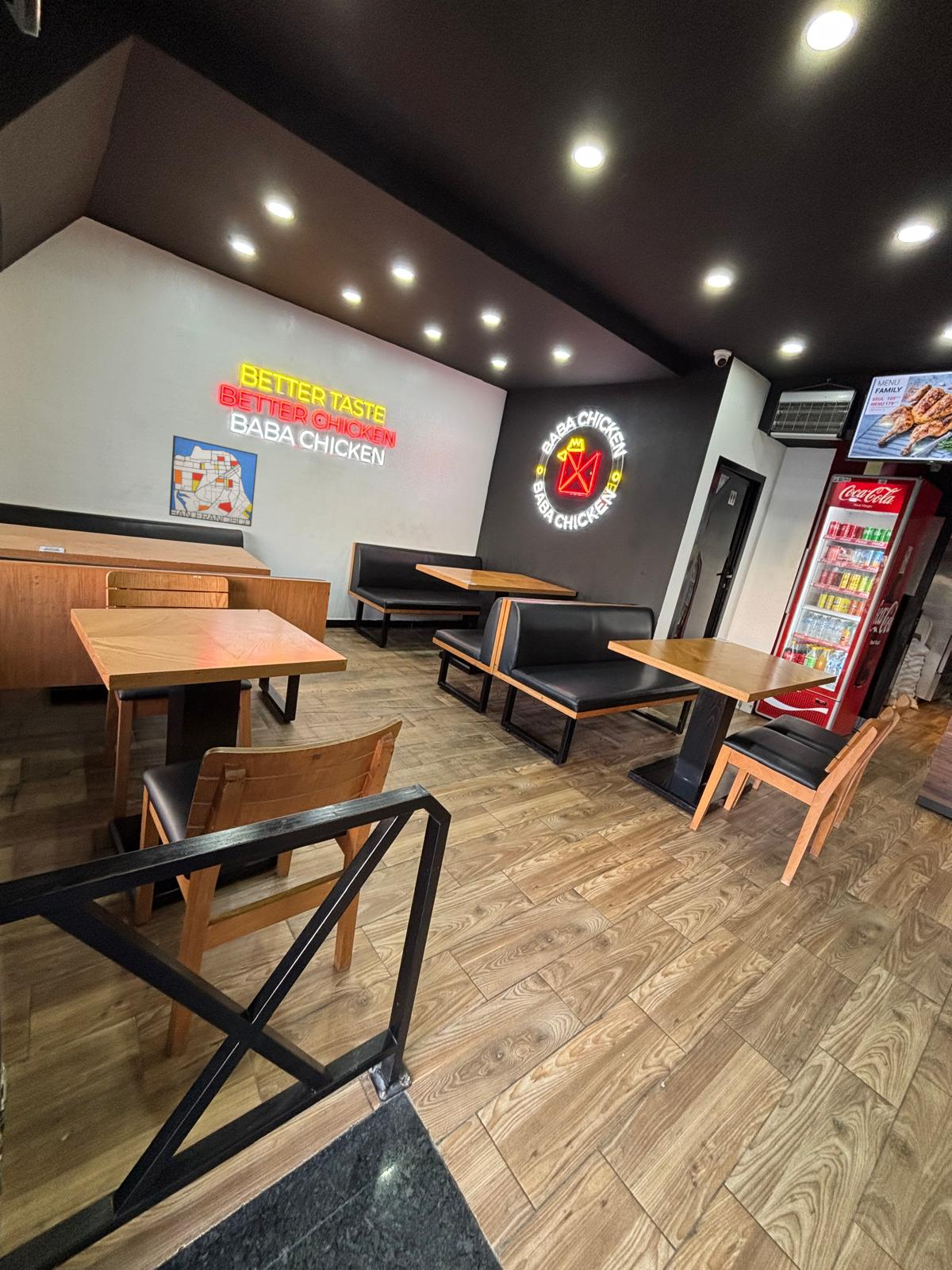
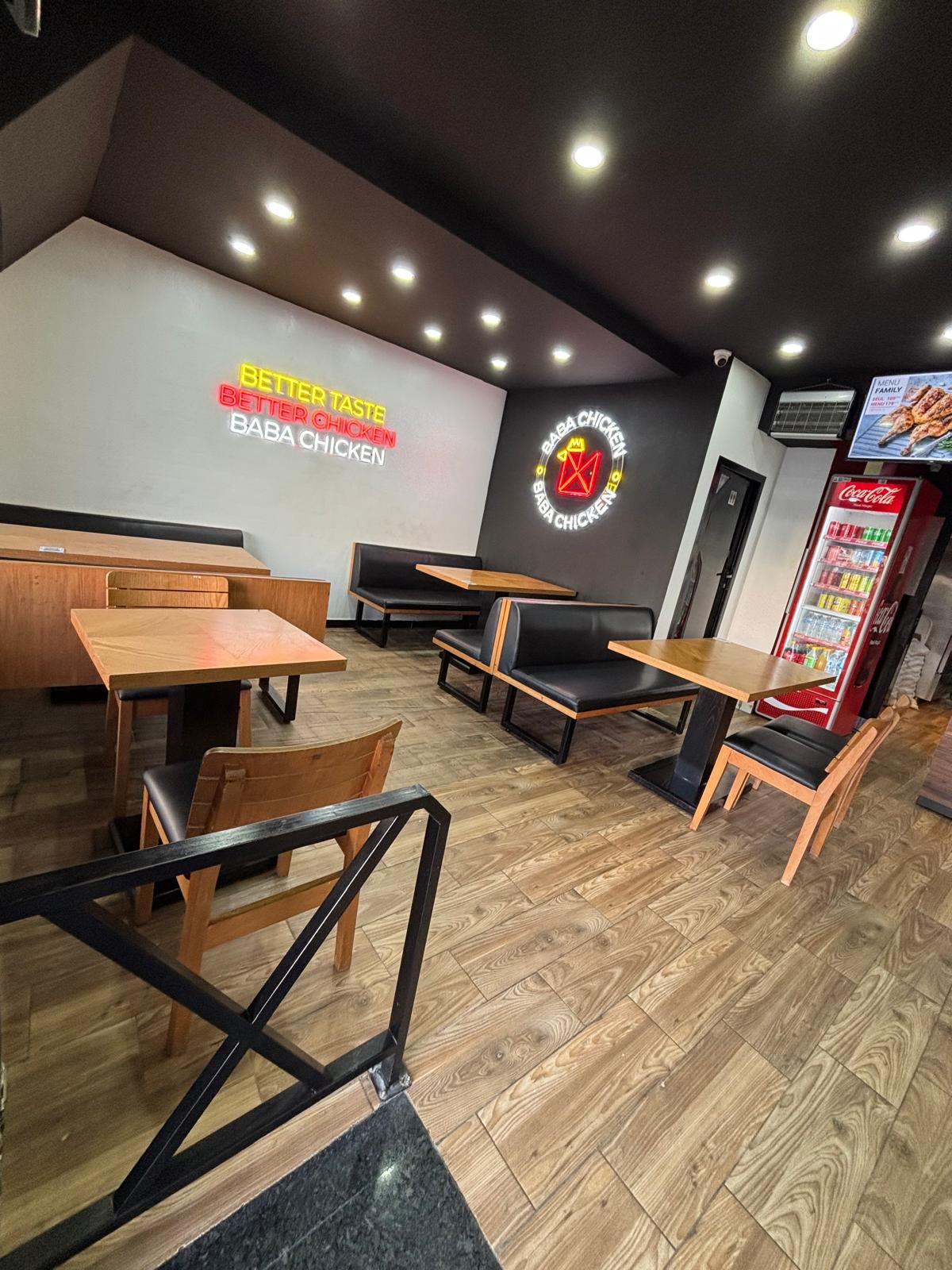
- wall art (214, 483)
